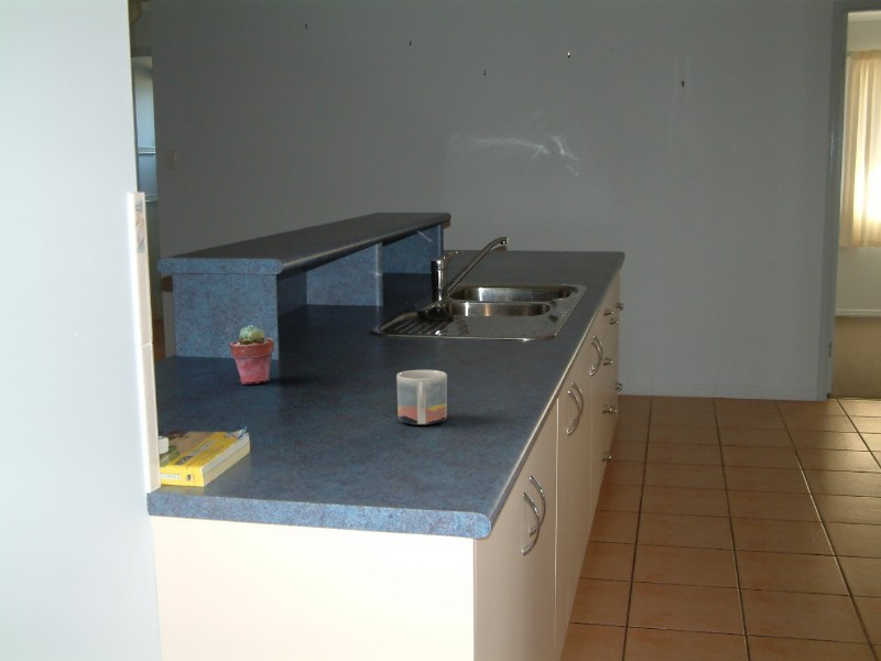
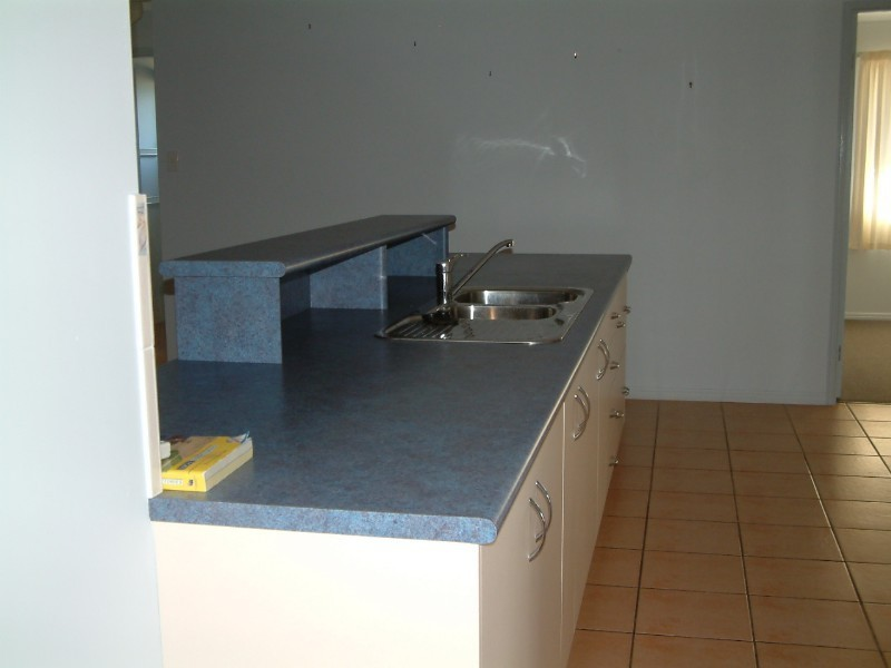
- potted succulent (252, 353)
- mug (422, 399)
